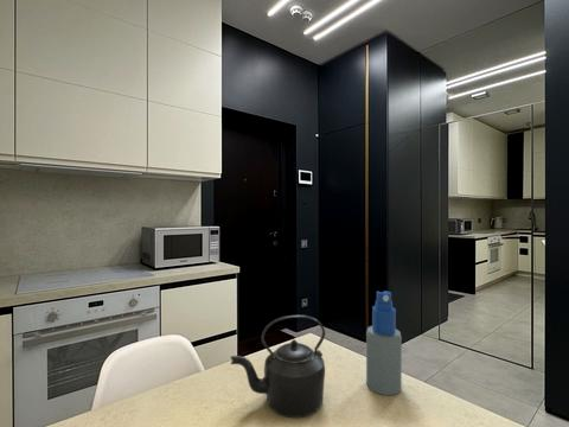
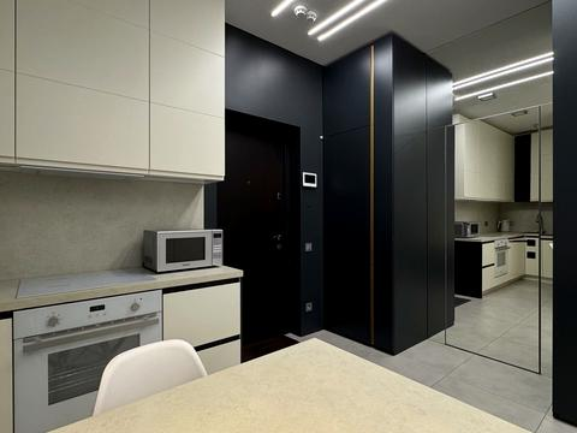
- kettle (279, 358)
- spray bottle (383, 338)
